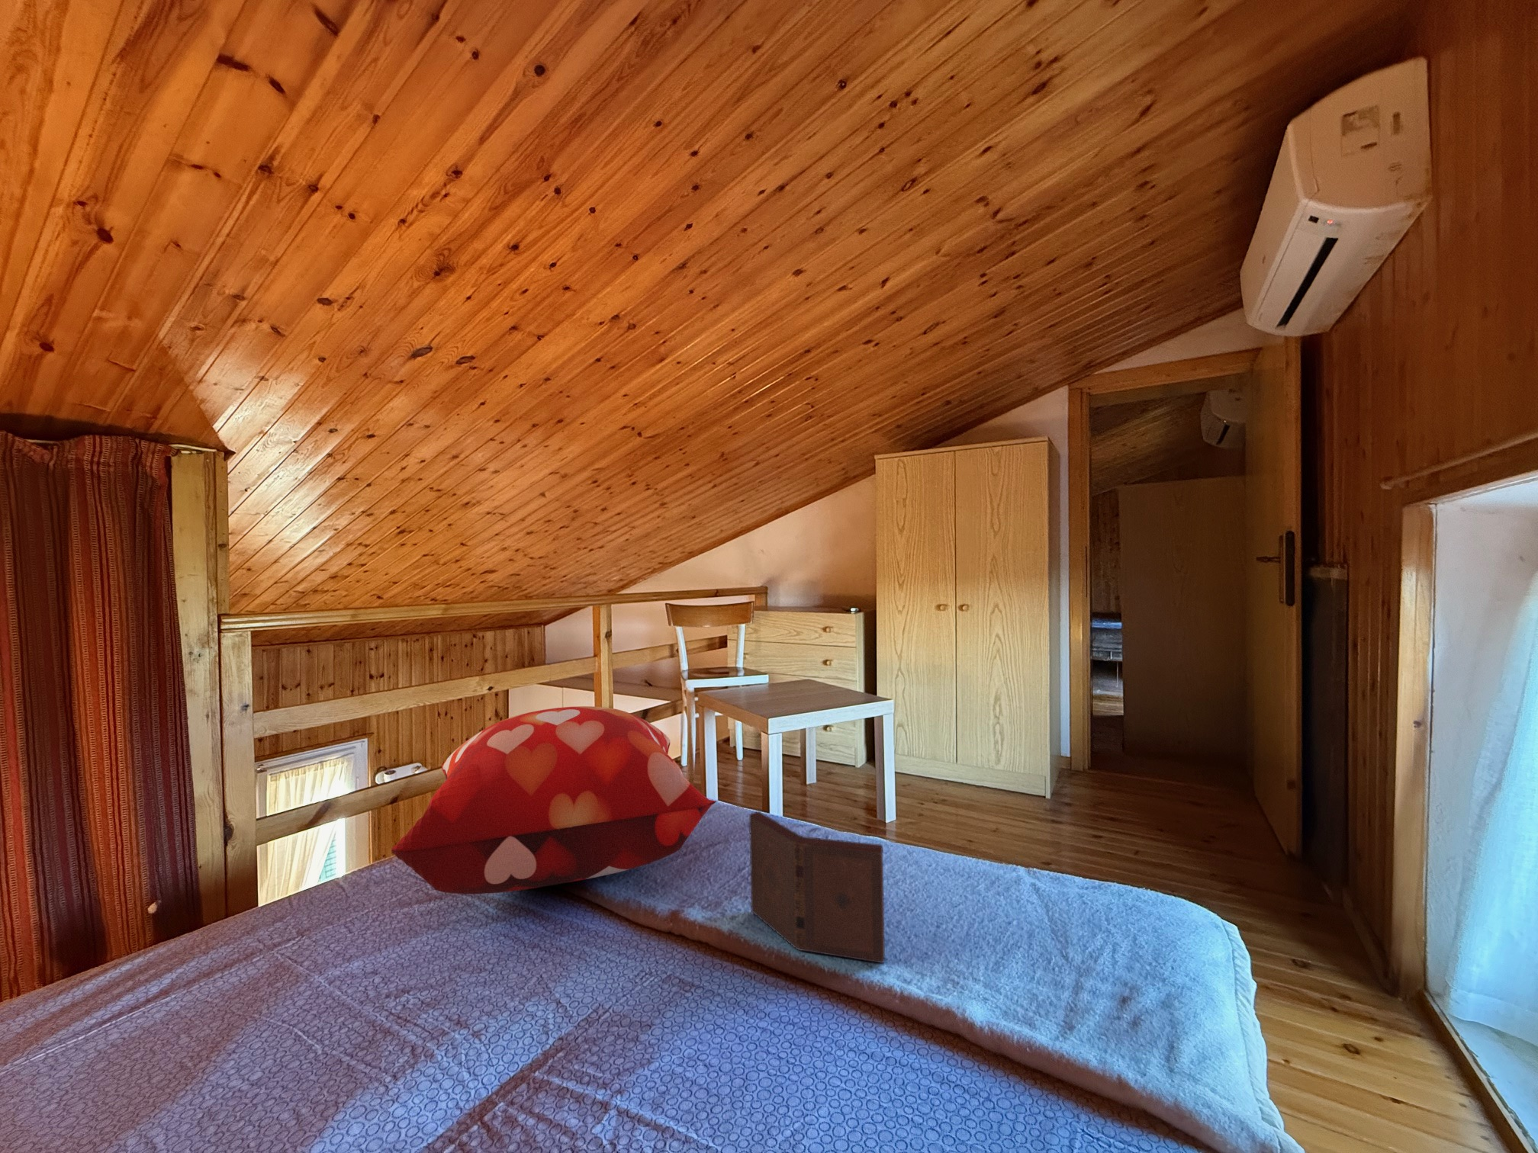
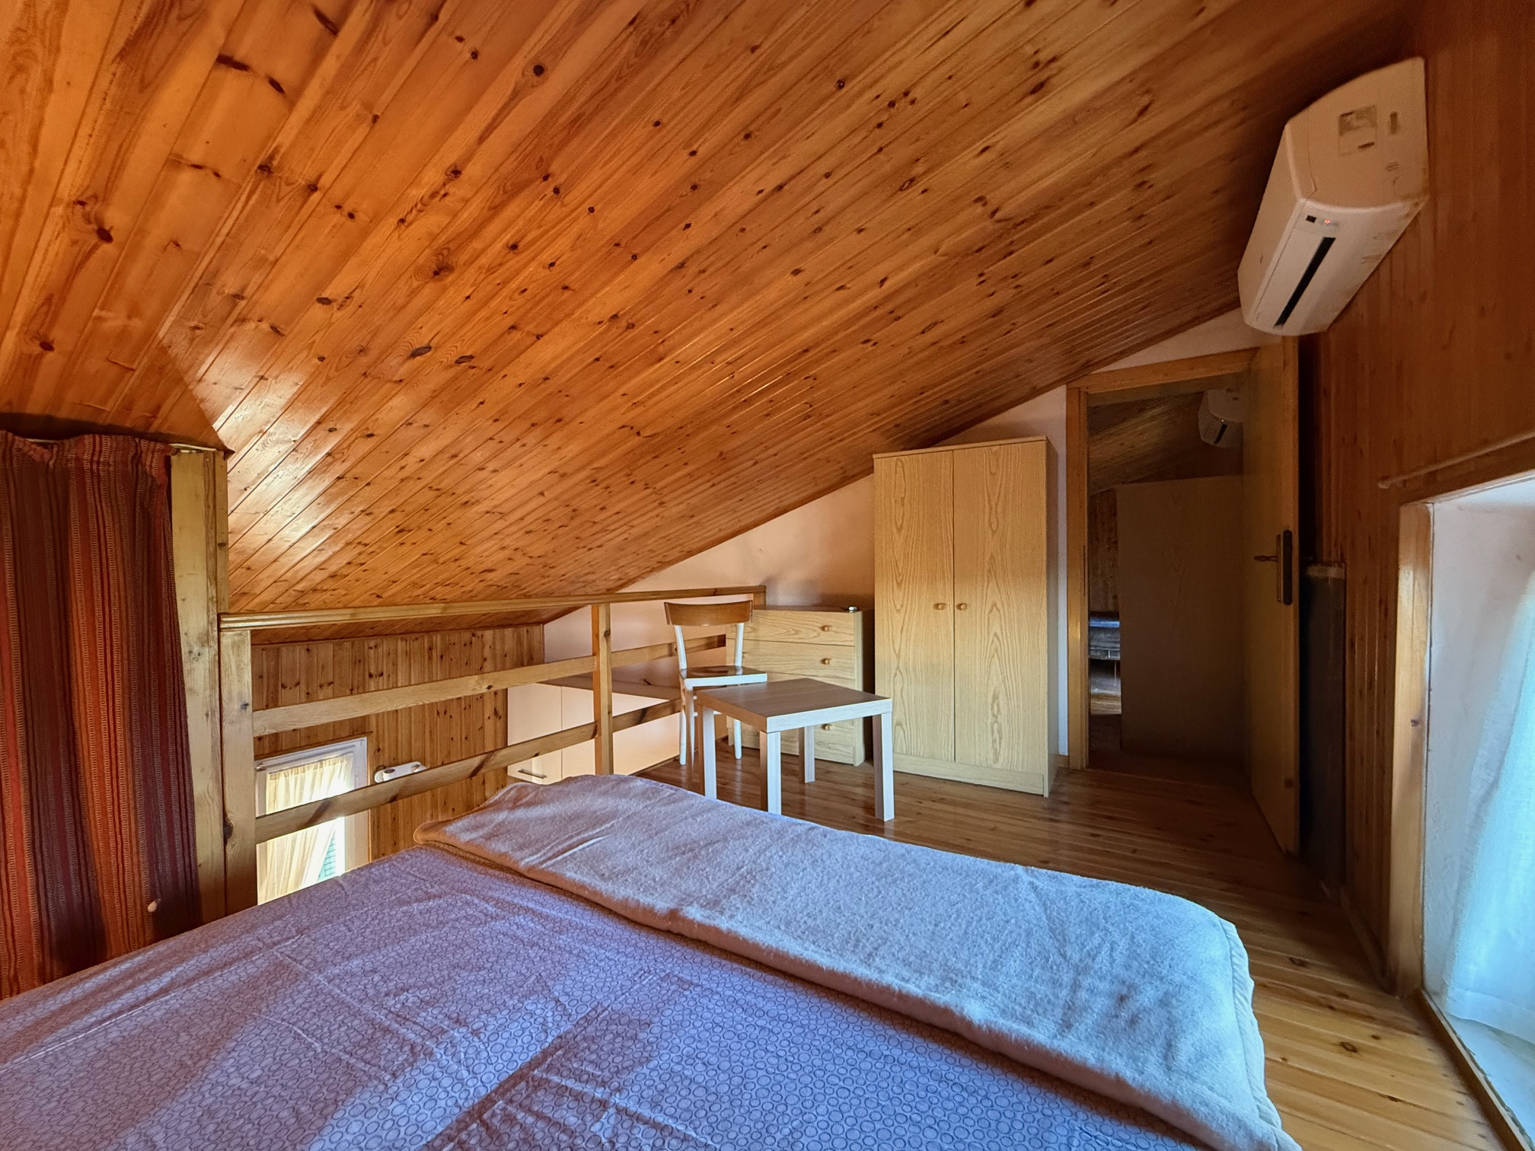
- hardback book (807, 887)
- decorative pillow (566, 784)
